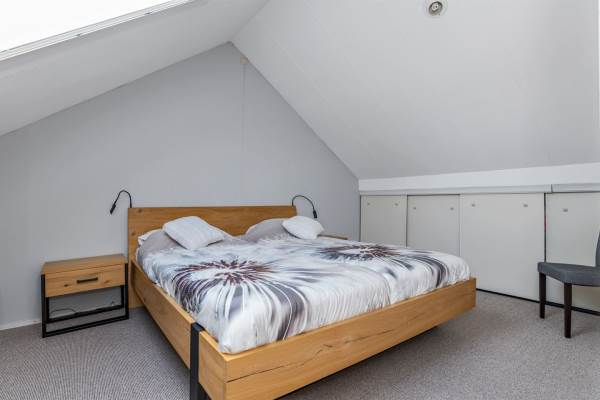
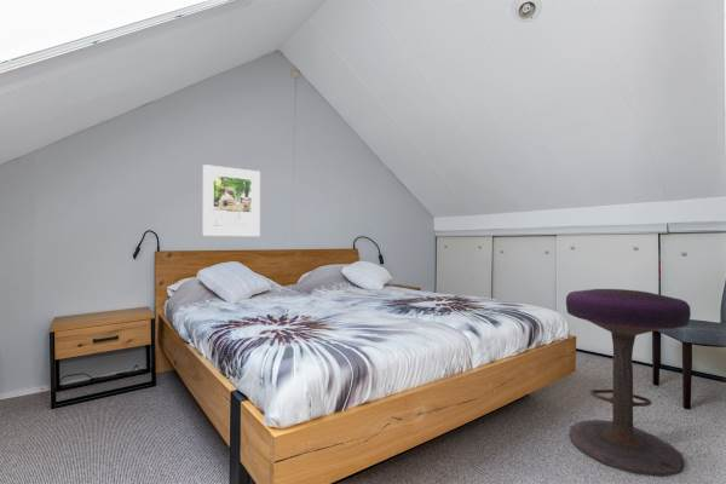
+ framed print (232, 202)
+ stool (622, 368)
